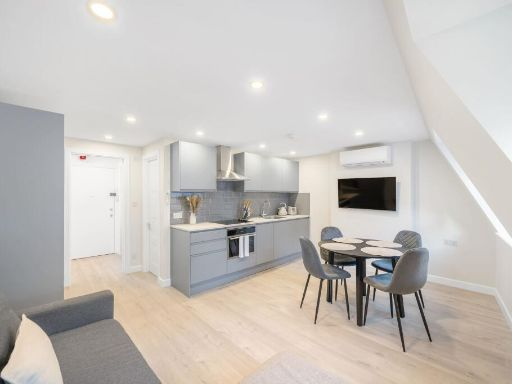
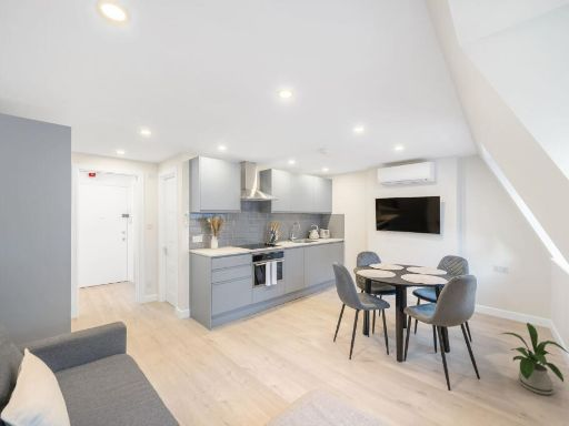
+ house plant (531, 359)
